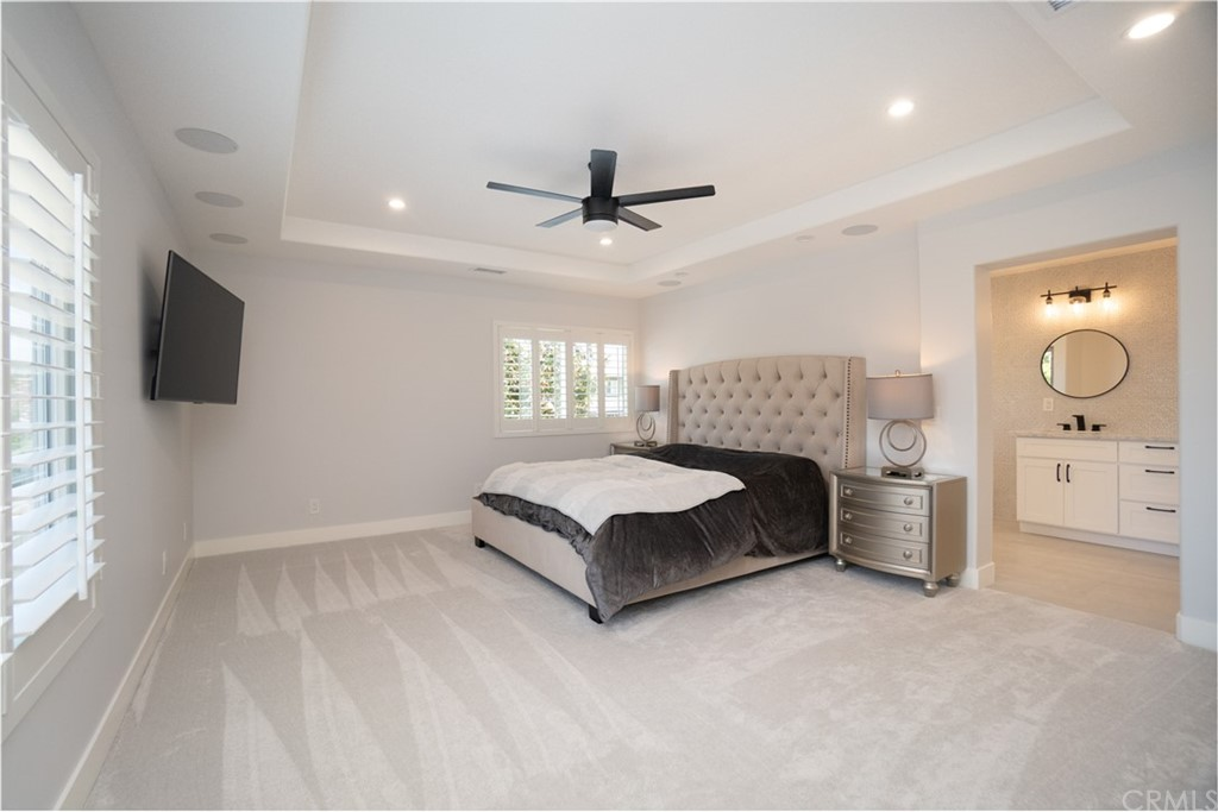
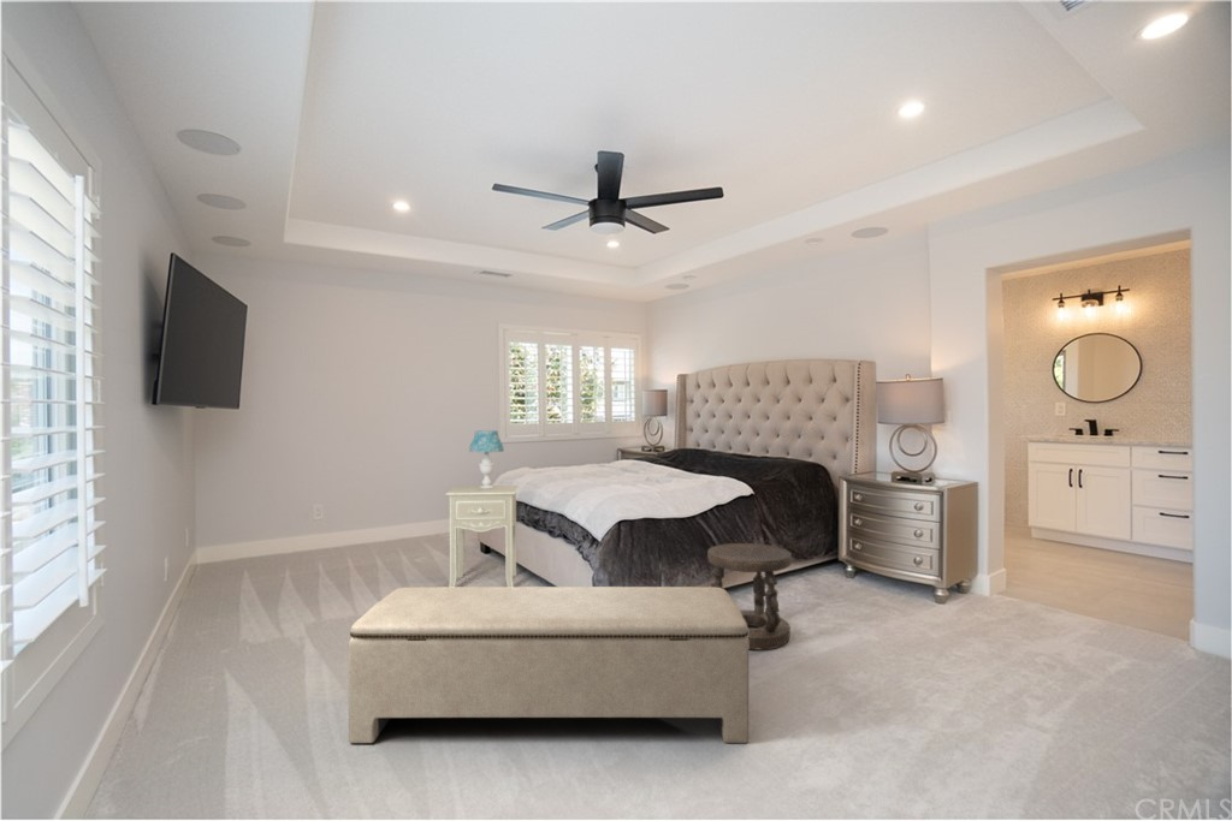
+ table lamp (486, 459)
+ stool (753, 591)
+ bench (555, 655)
+ nightstand (484, 530)
